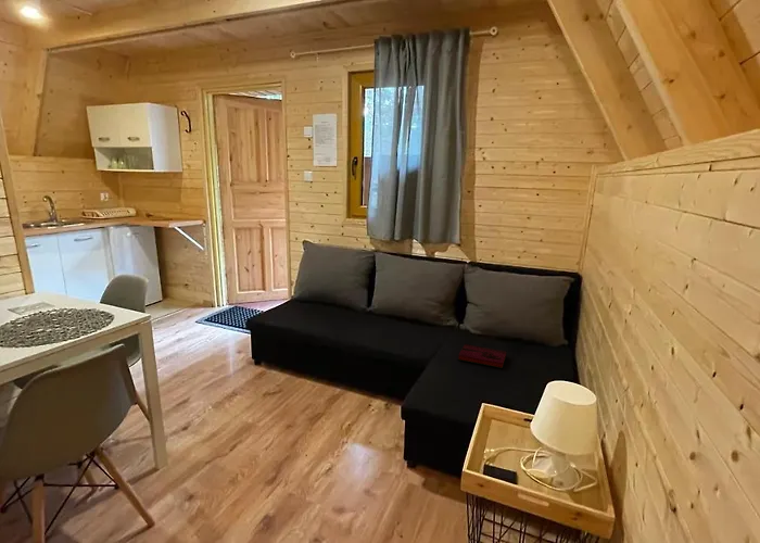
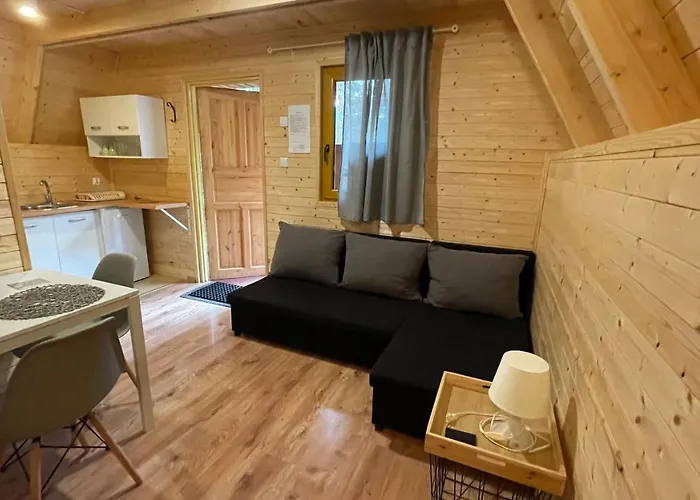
- hardback book (482, 355)
